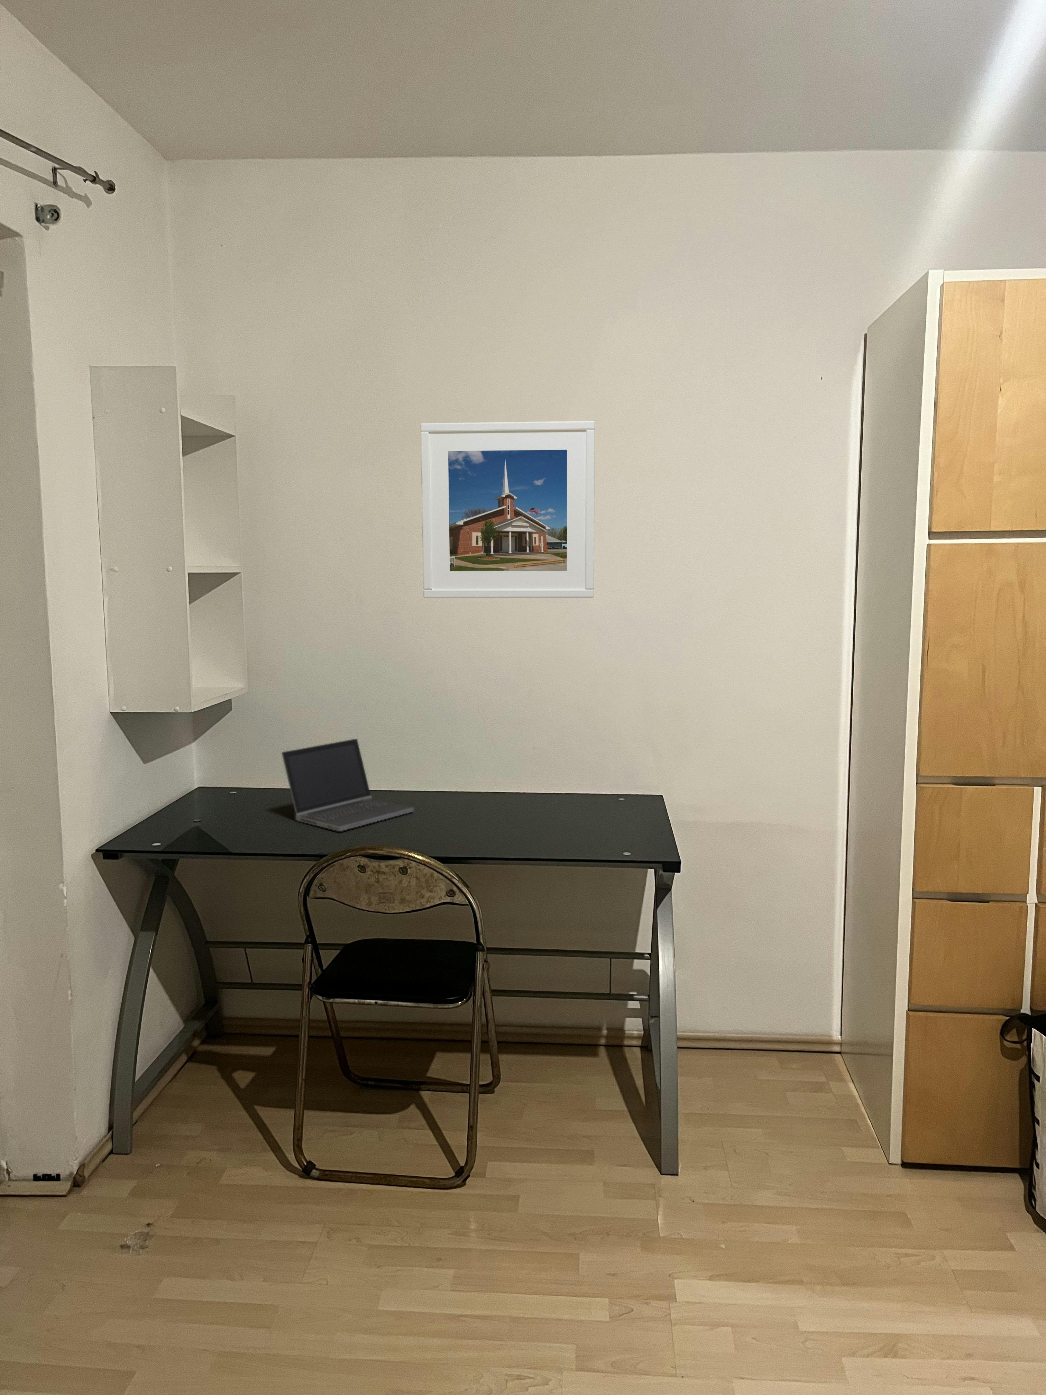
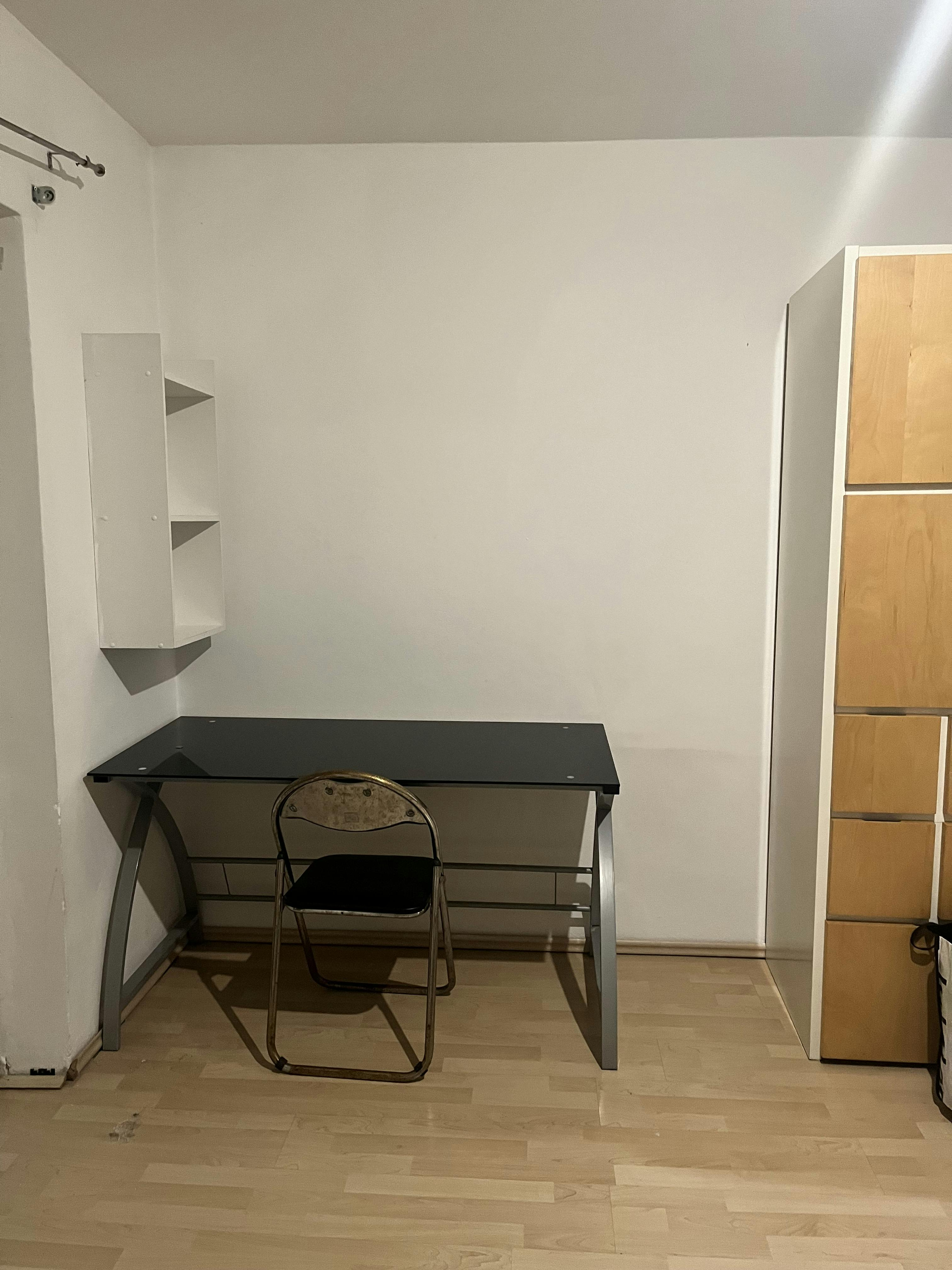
- laptop computer (348, 782)
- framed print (508, 511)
